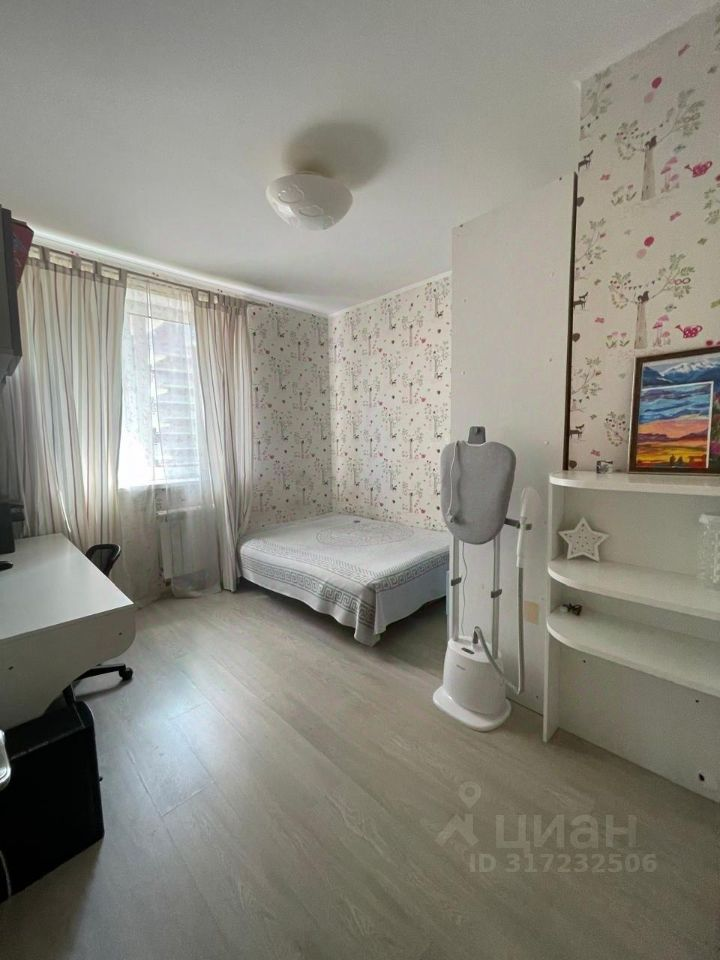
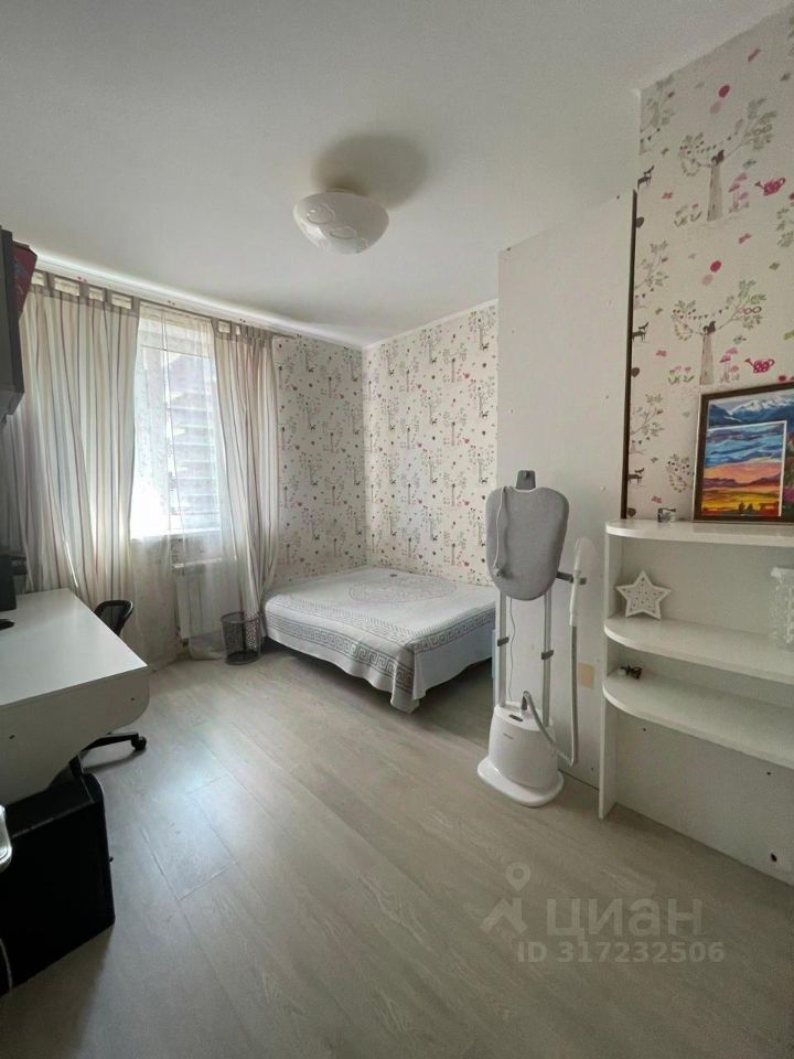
+ waste bin (242, 637)
